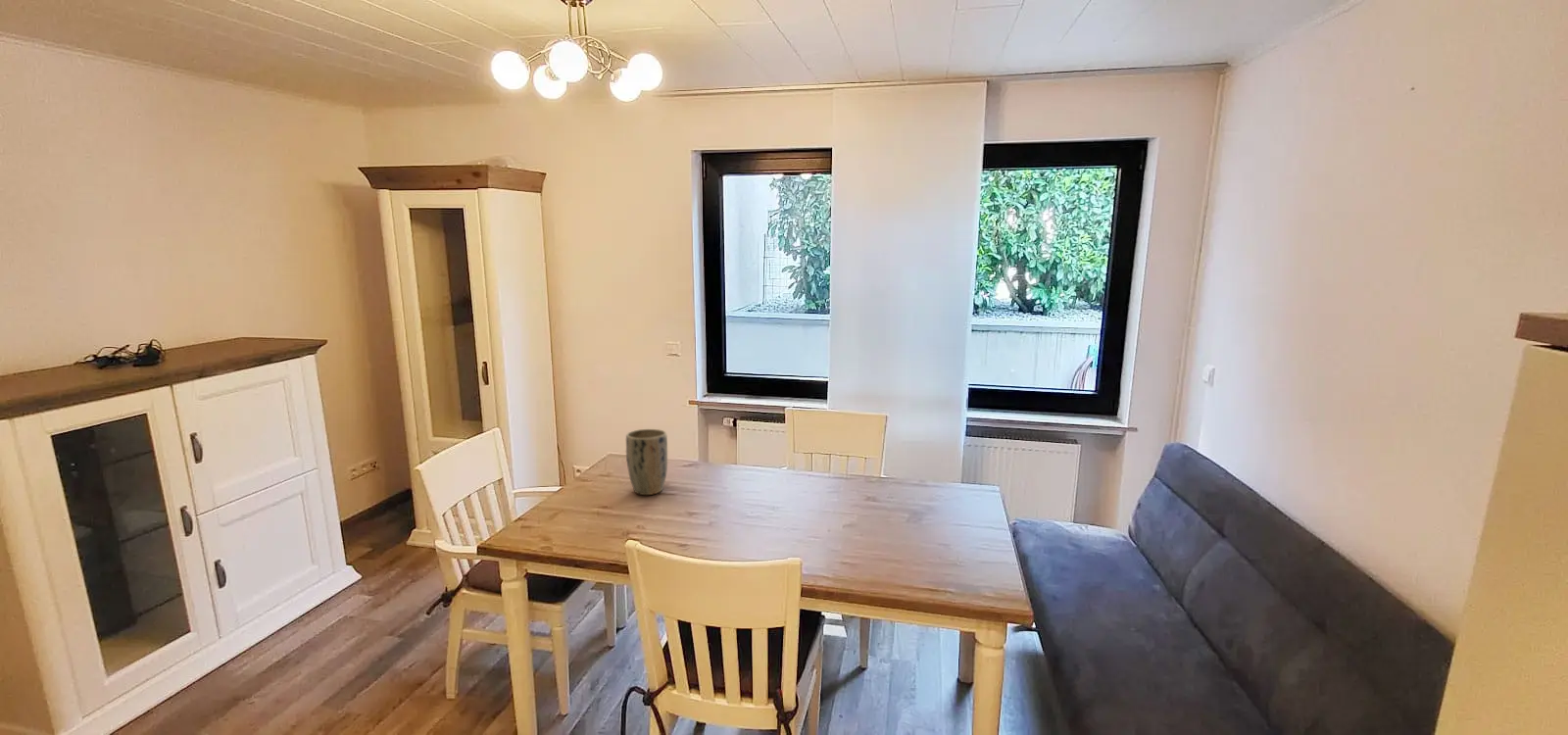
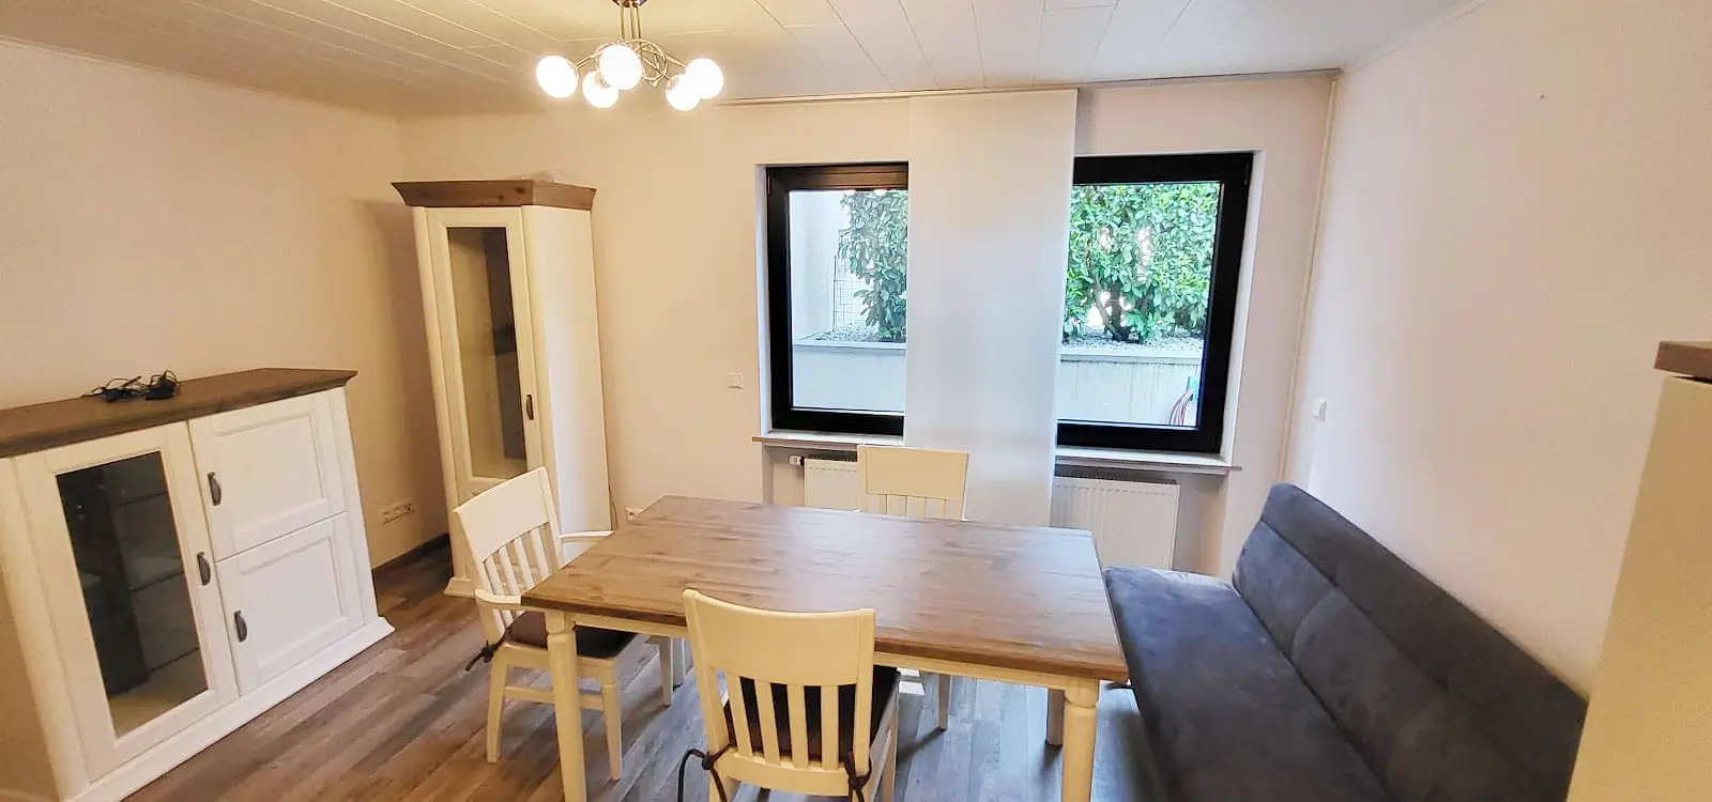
- plant pot (647, 462)
